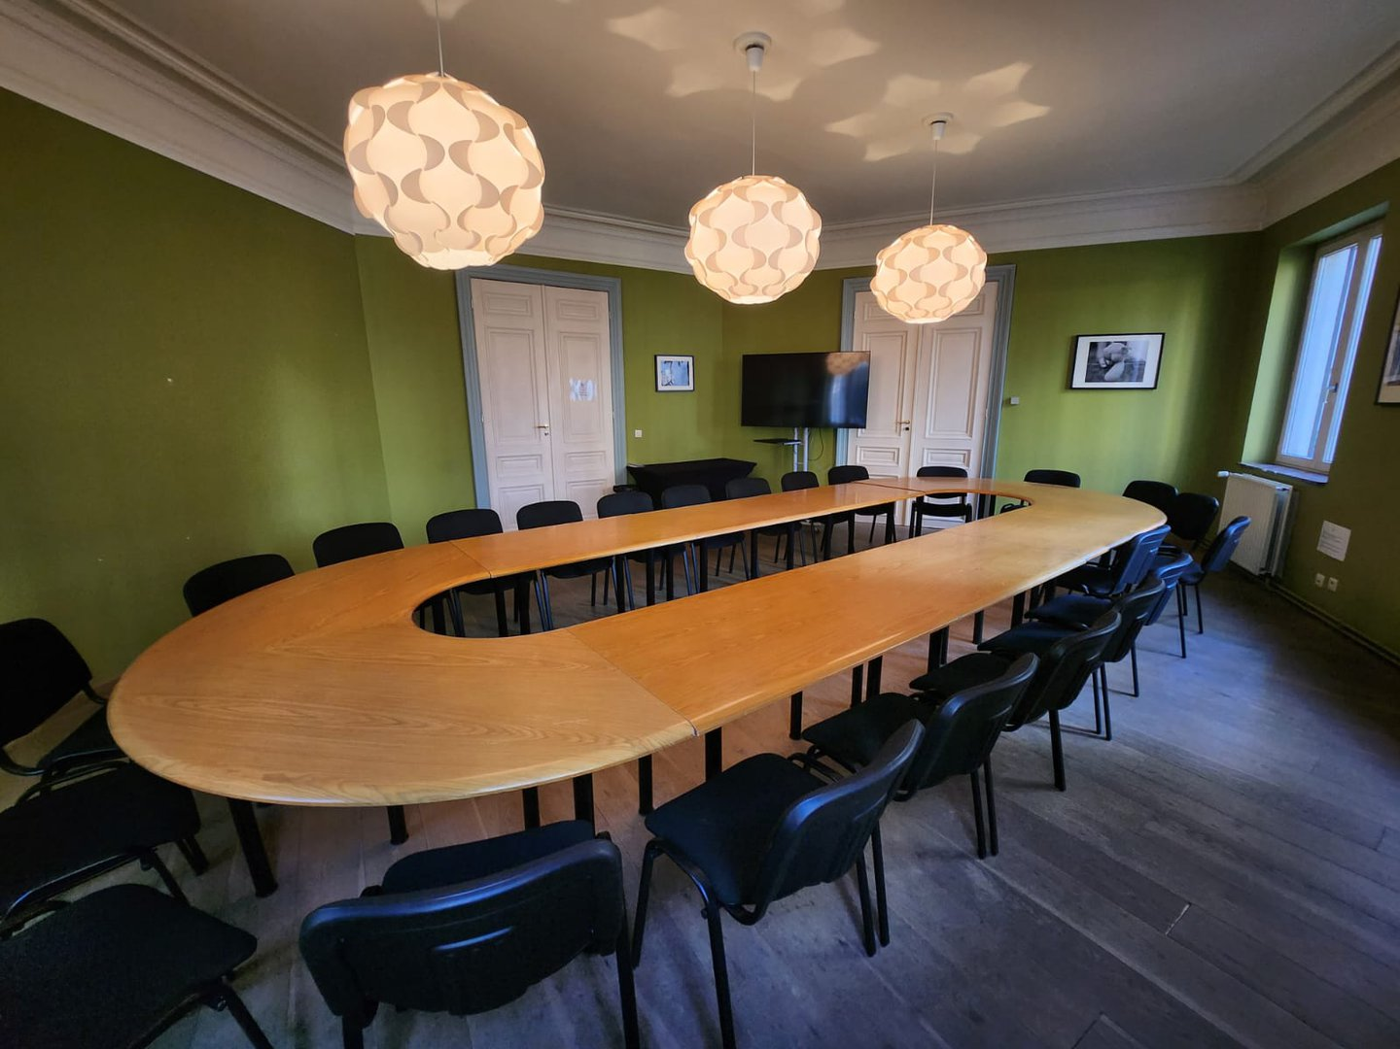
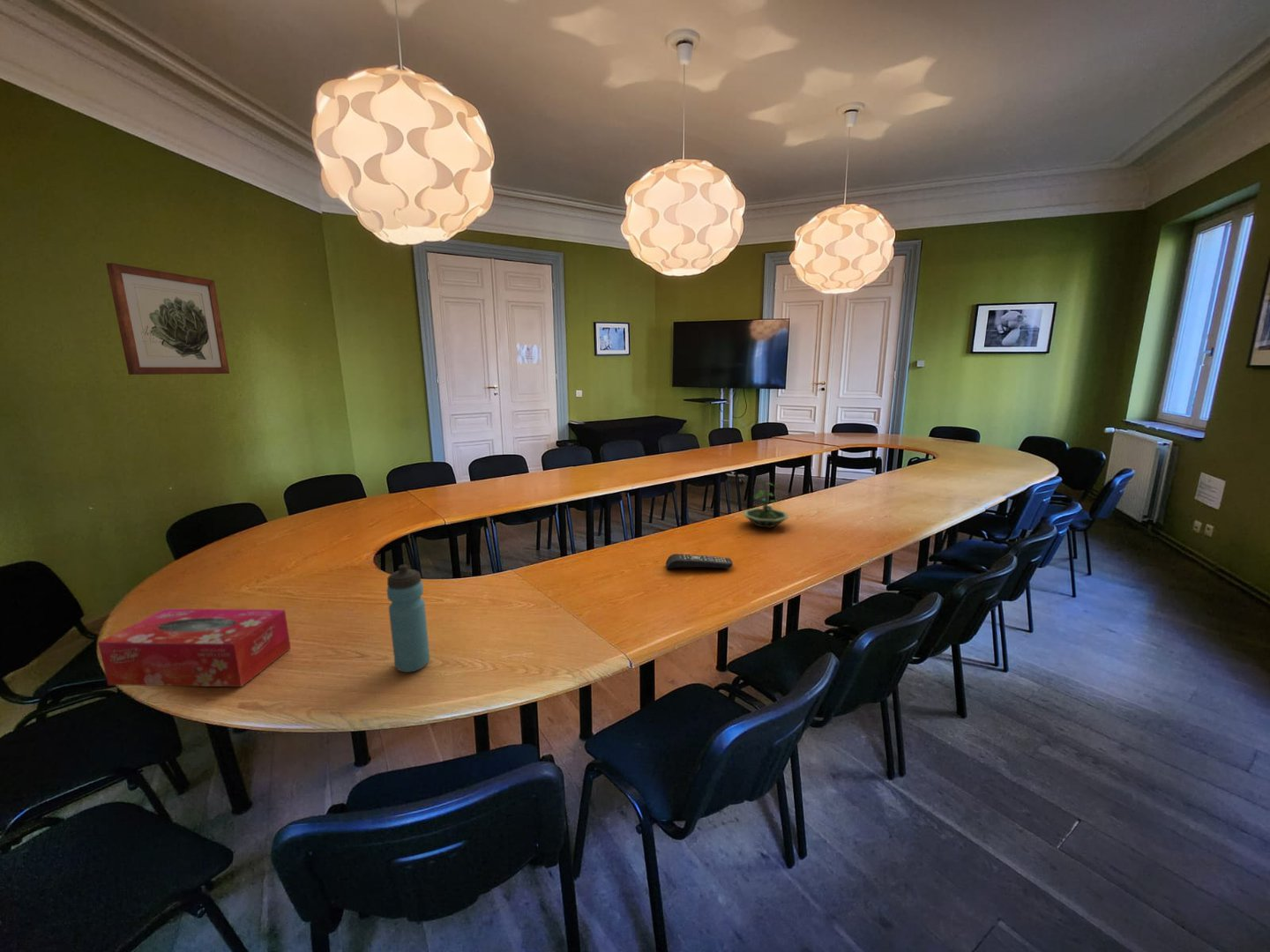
+ remote control (698, 562)
+ wall art (174, 324)
+ tissue box (200, 645)
+ terrarium (766, 490)
+ water bottle (407, 616)
